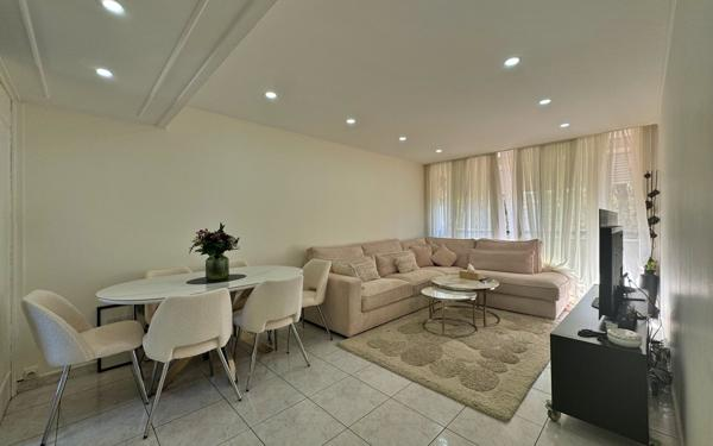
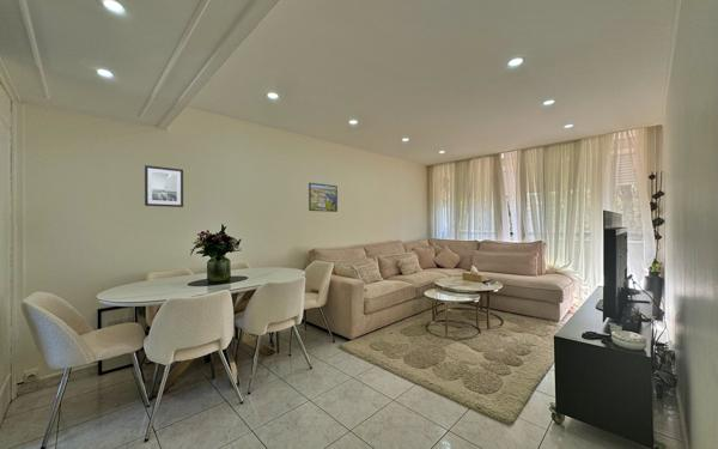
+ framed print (323, 198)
+ wall art (164, 187)
